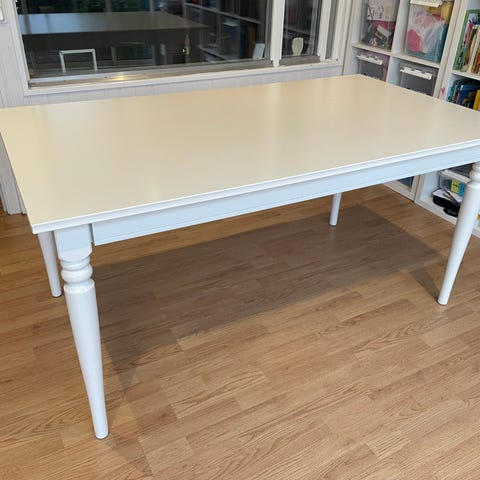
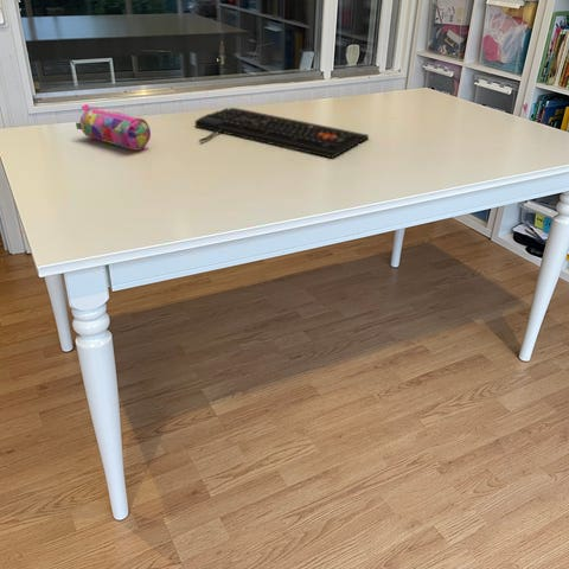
+ pencil case (113, 127)
+ keyboard (269, 132)
